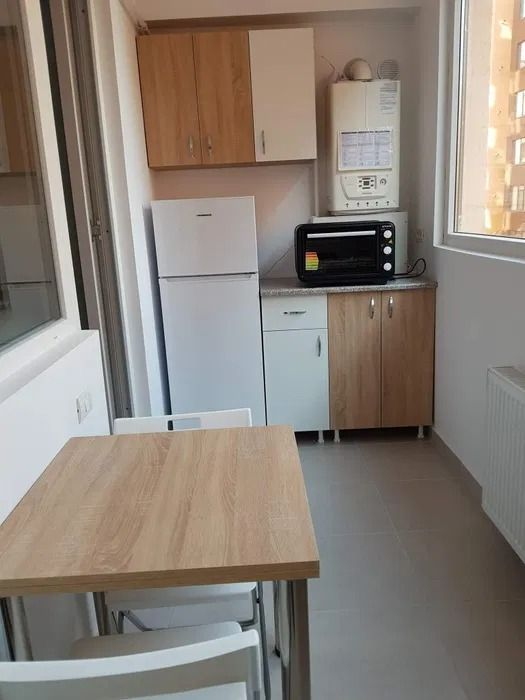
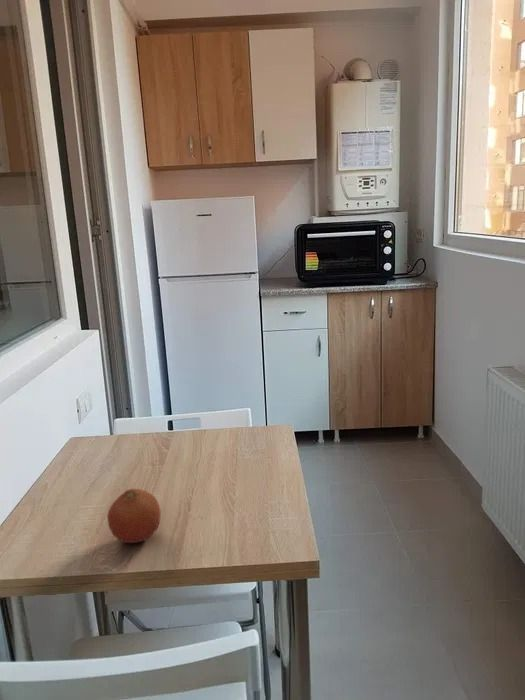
+ fruit (134, 514)
